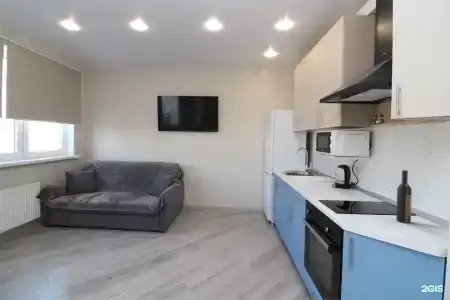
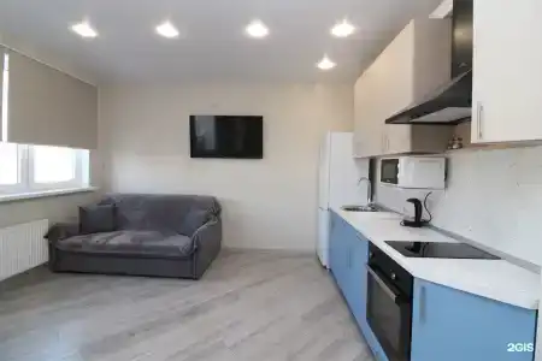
- wine bottle (404, 195)
